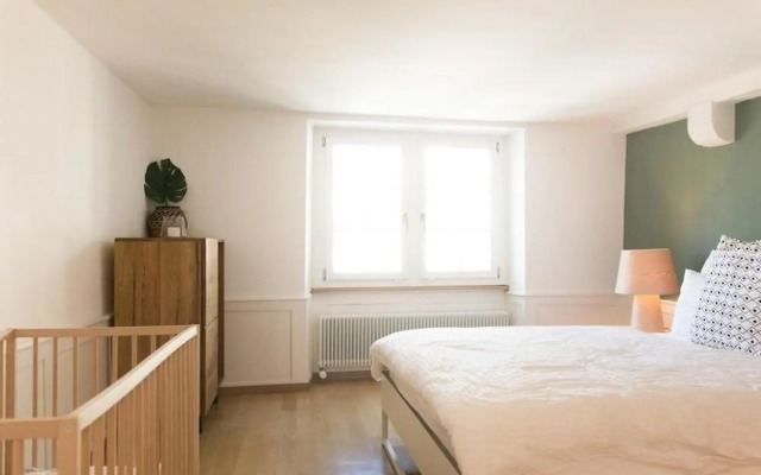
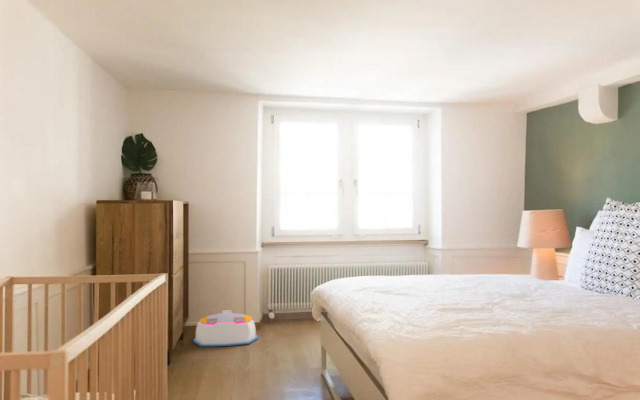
+ storage bin (226, 327)
